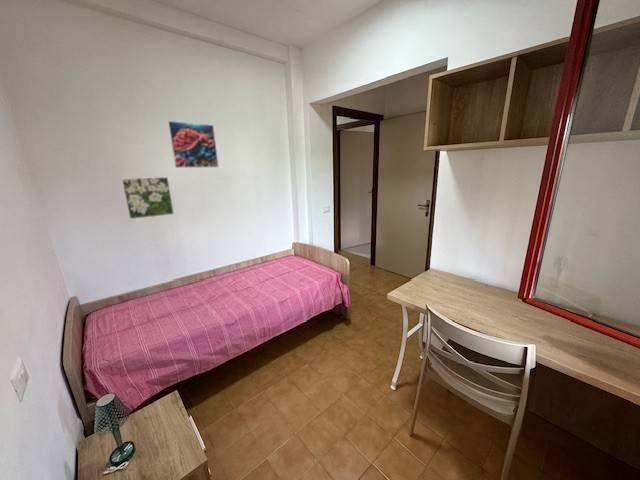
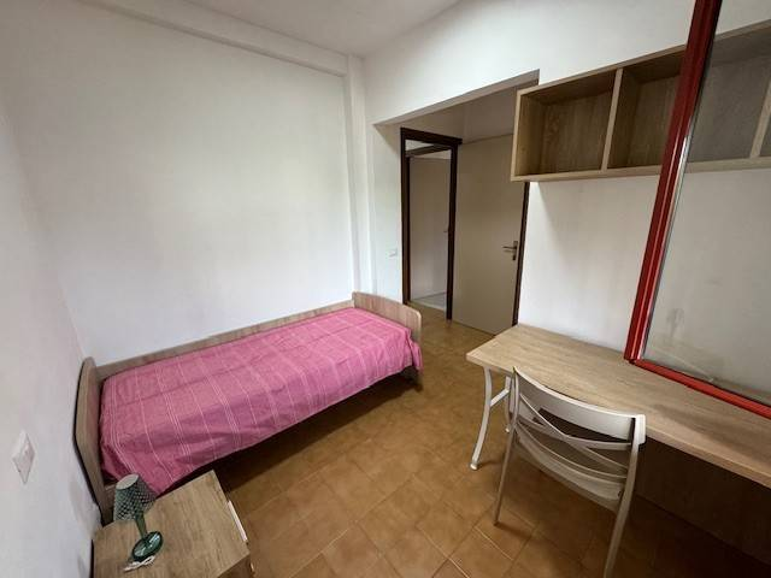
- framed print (149, 197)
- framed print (194, 145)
